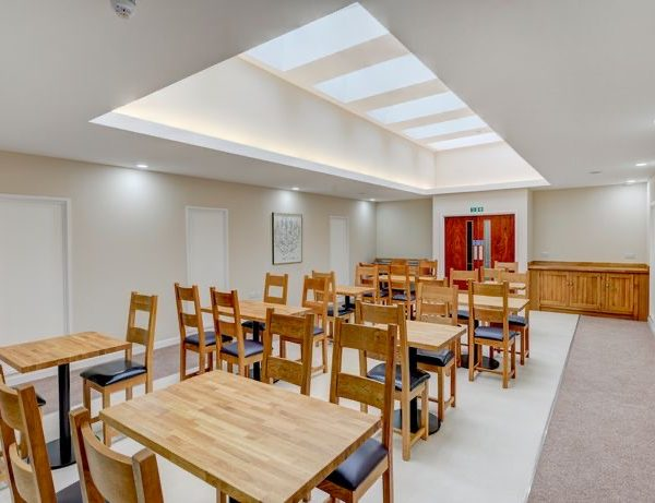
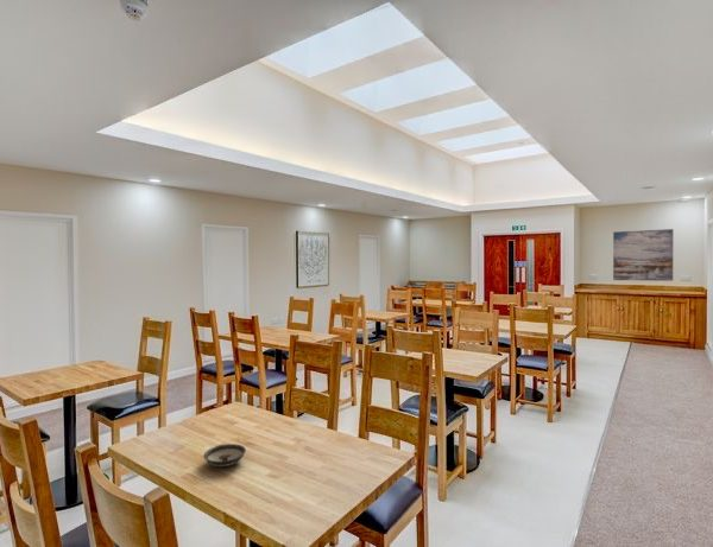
+ saucer (225, 457)
+ wall art (642, 255)
